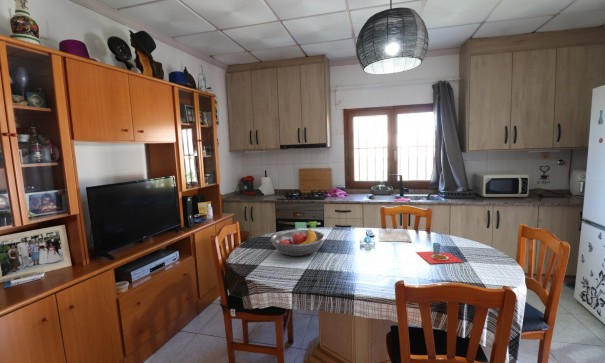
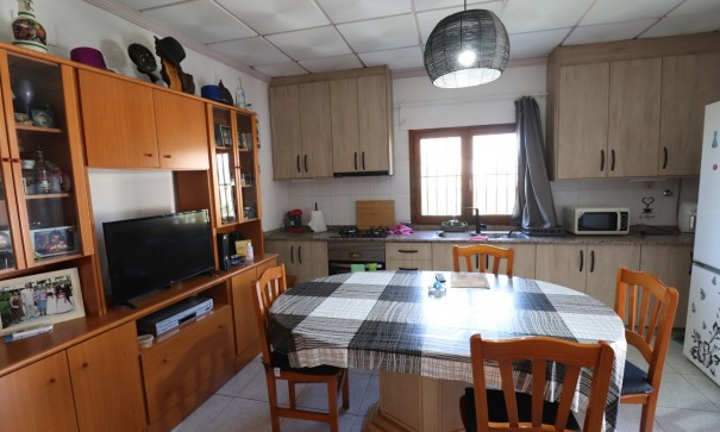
- fruit bowl (298, 242)
- placemat (438, 251)
